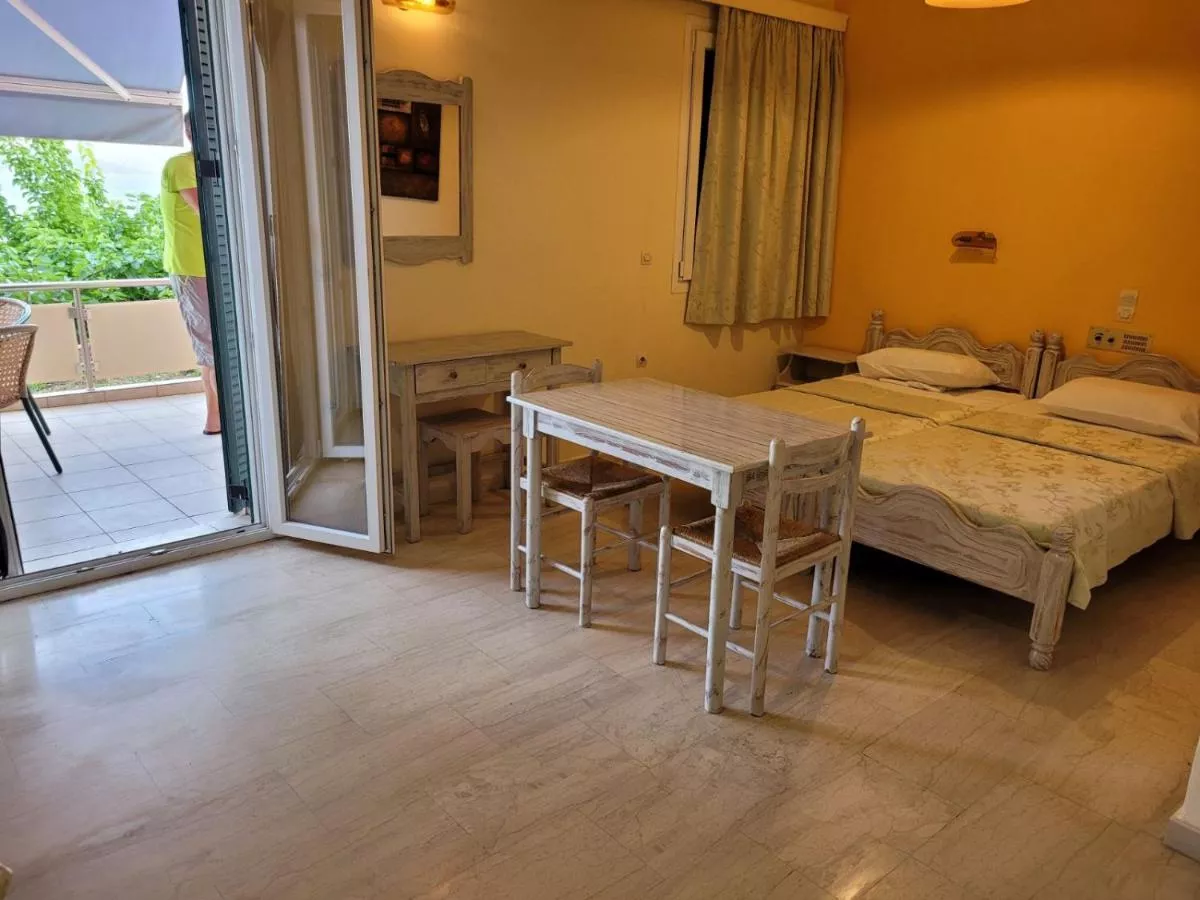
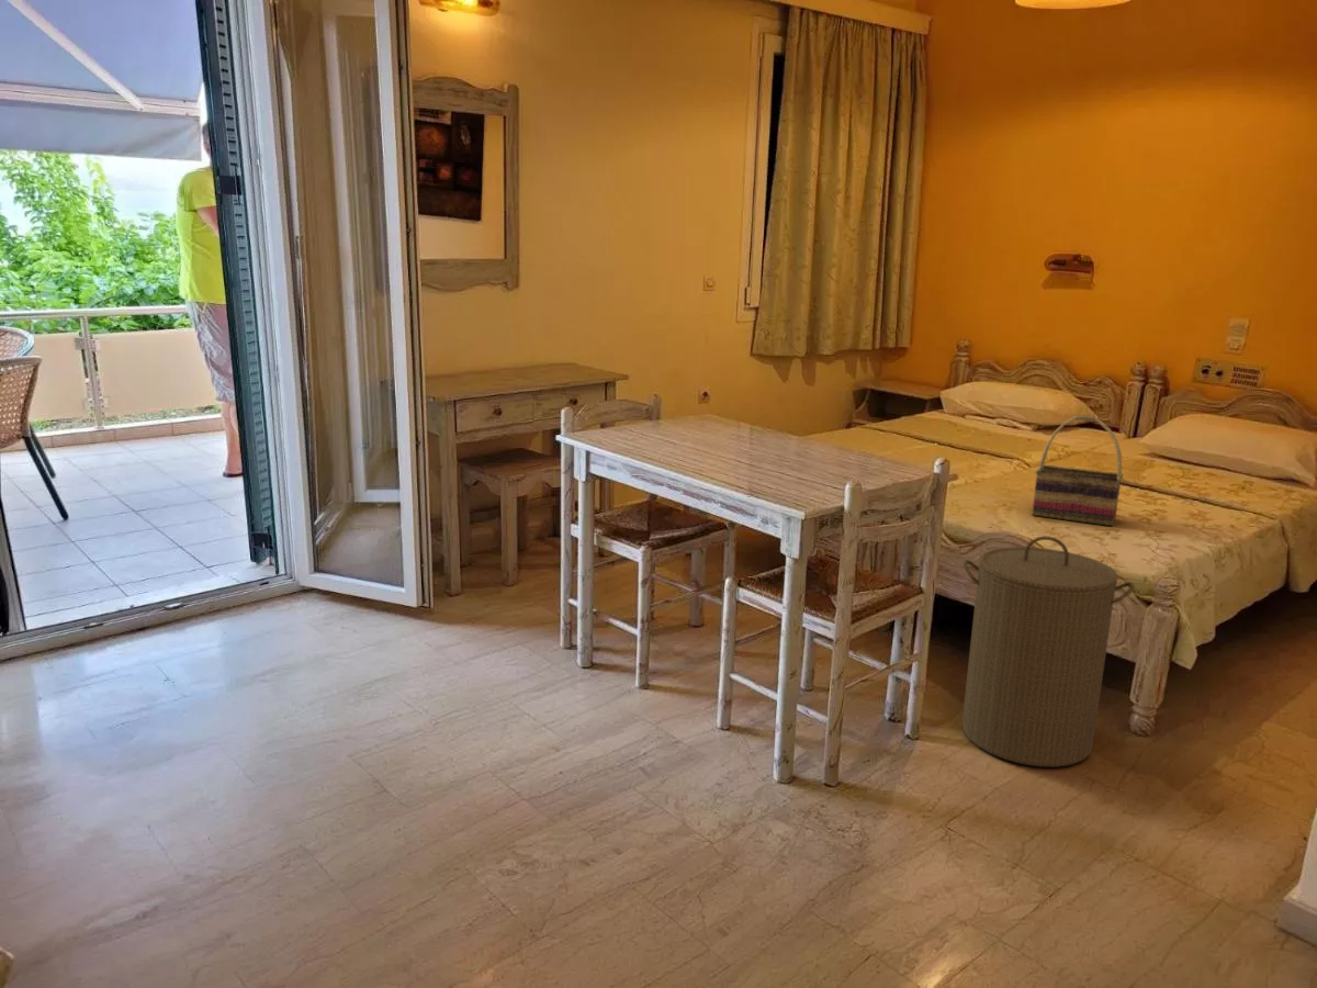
+ woven basket (1080, 469)
+ laundry hamper (1037, 639)
